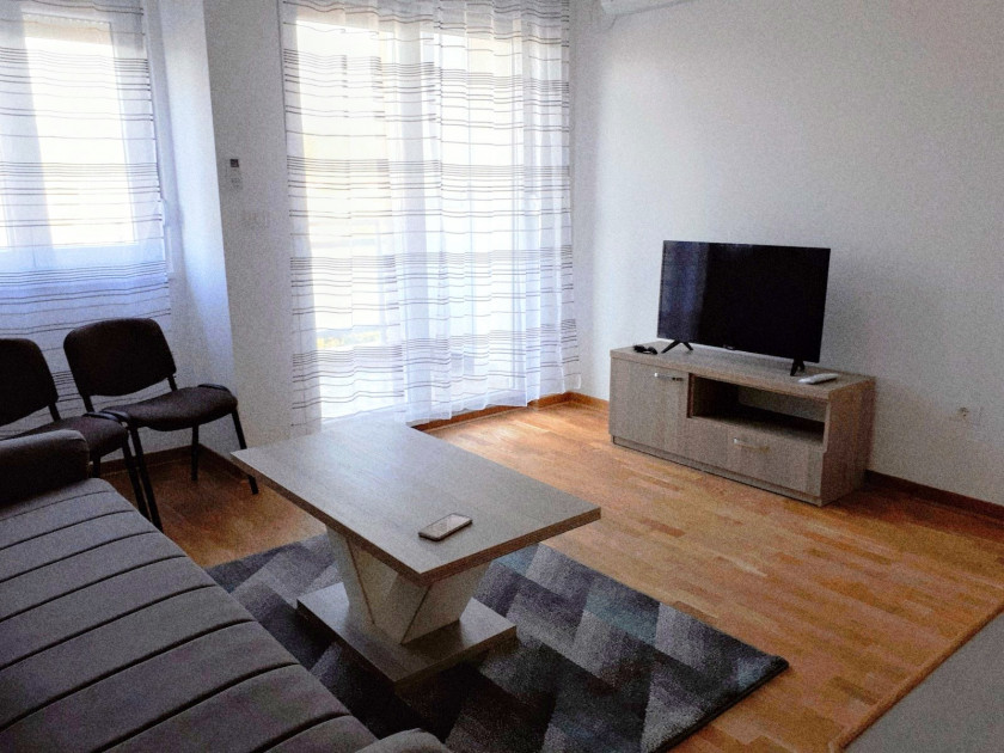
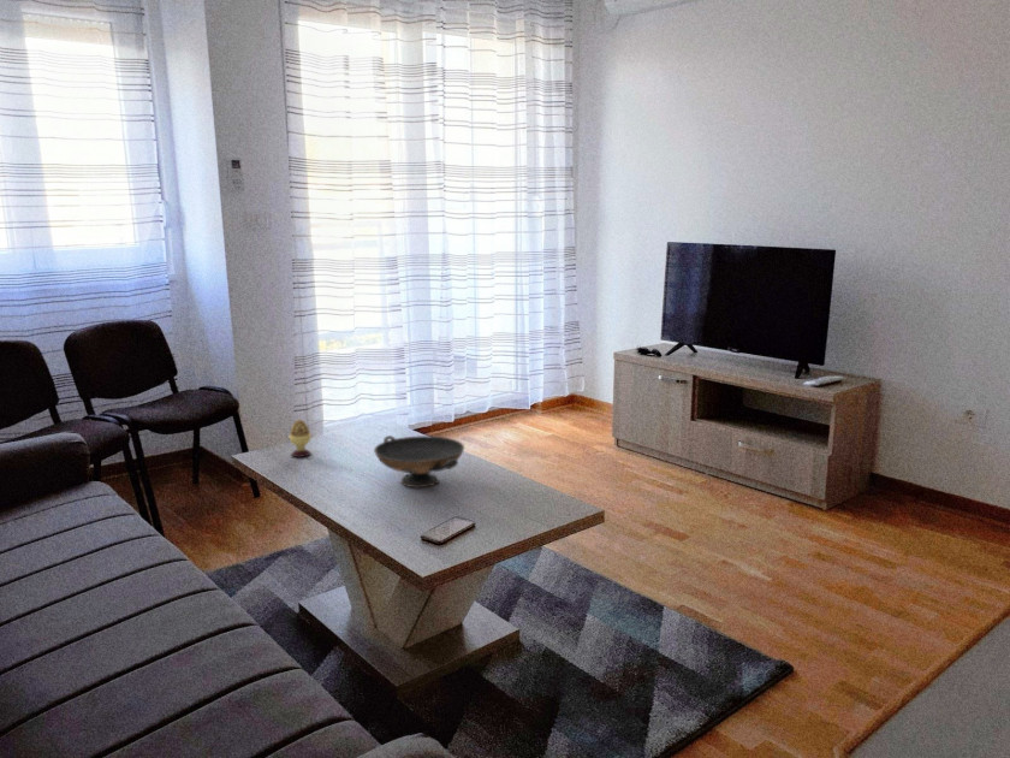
+ decorative egg (299, 437)
+ decorative bowl (420, 463)
